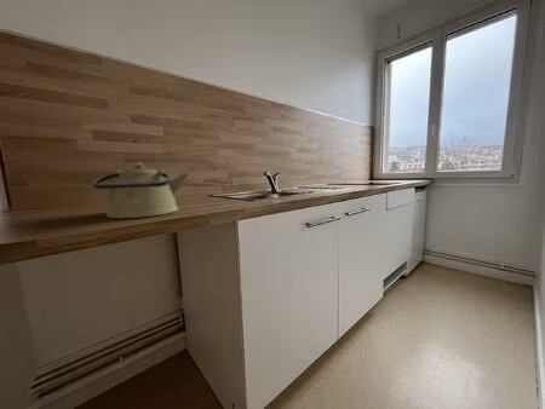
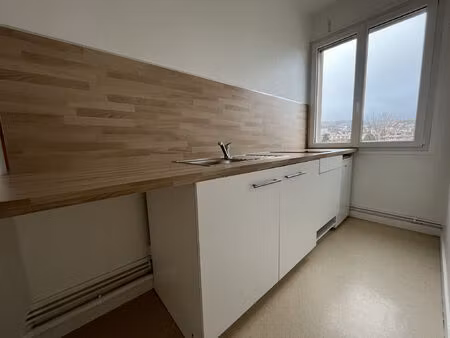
- kettle (149, 186)
